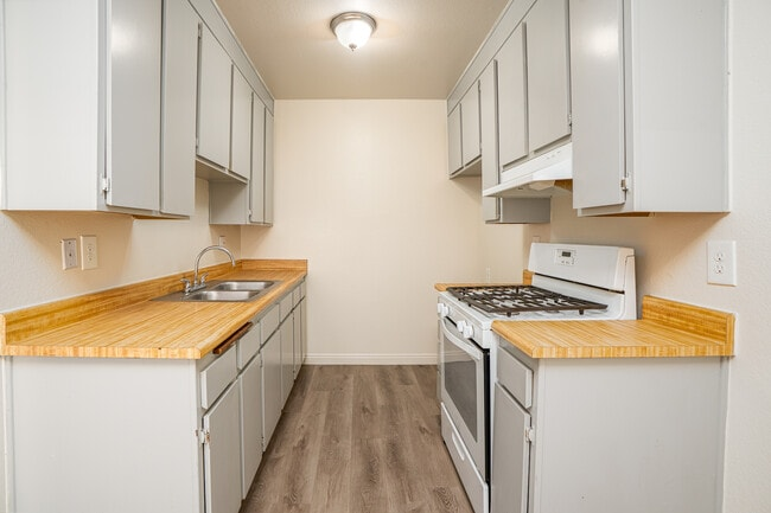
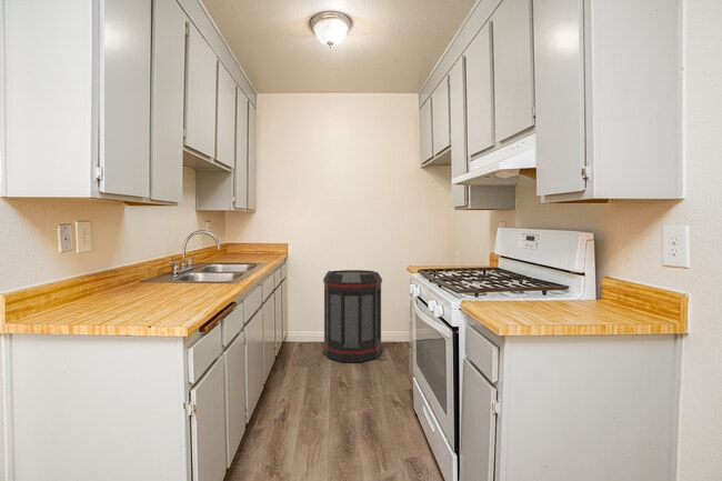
+ trash can (352, 311)
